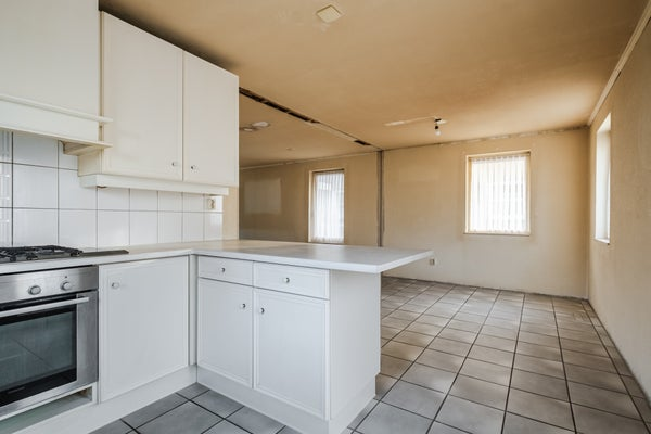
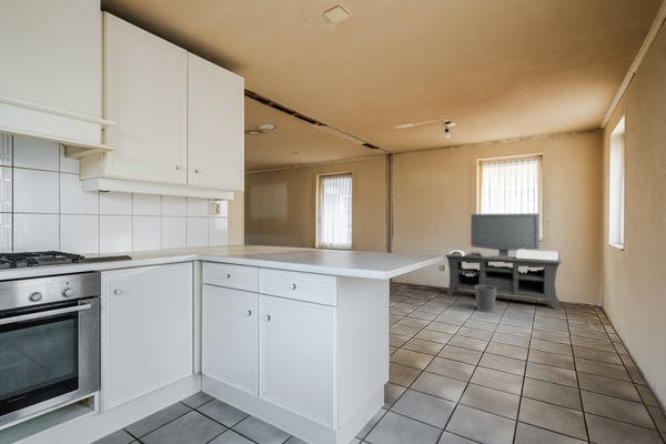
+ wastebasket (485, 299)
+ media console (500, 255)
